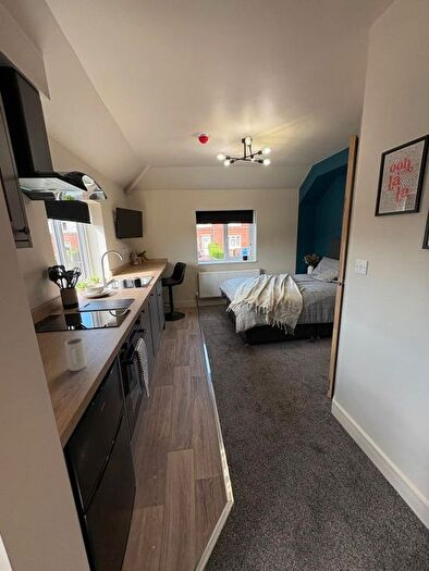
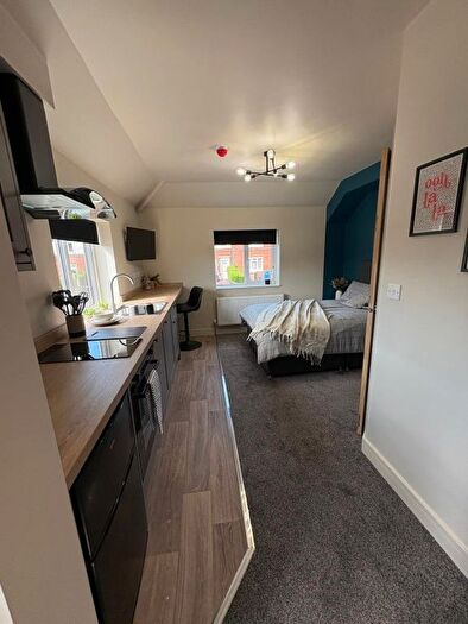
- mug (75, 356)
